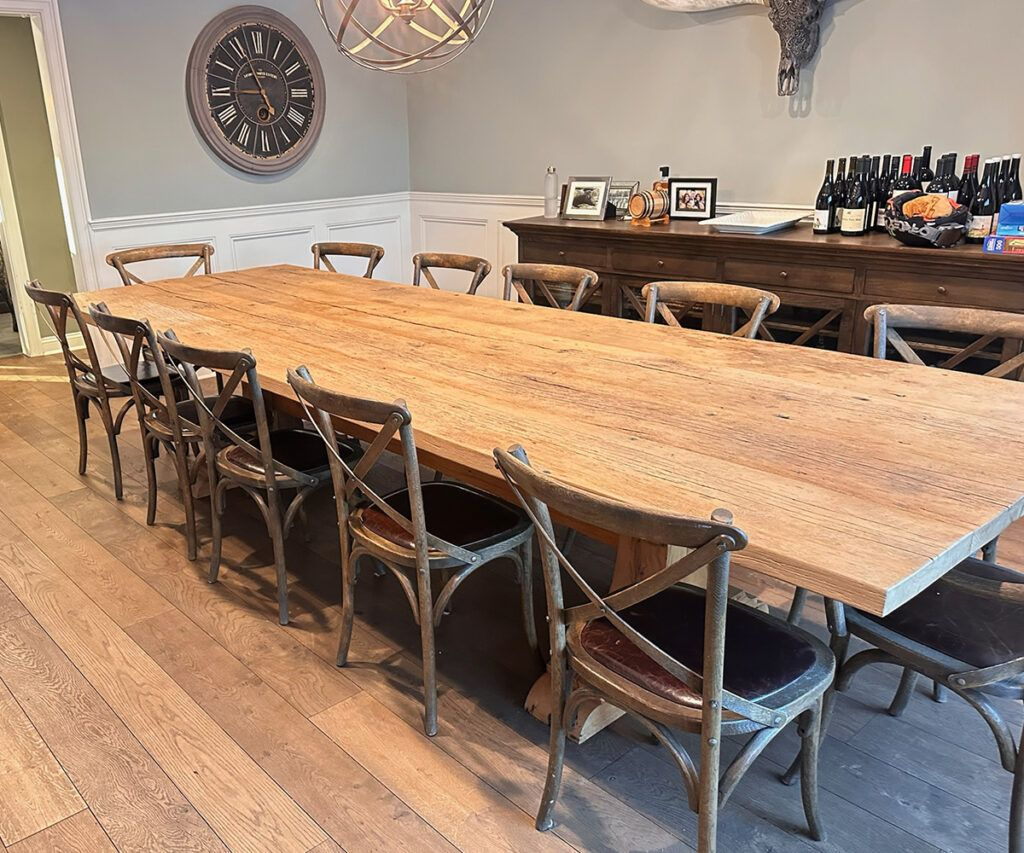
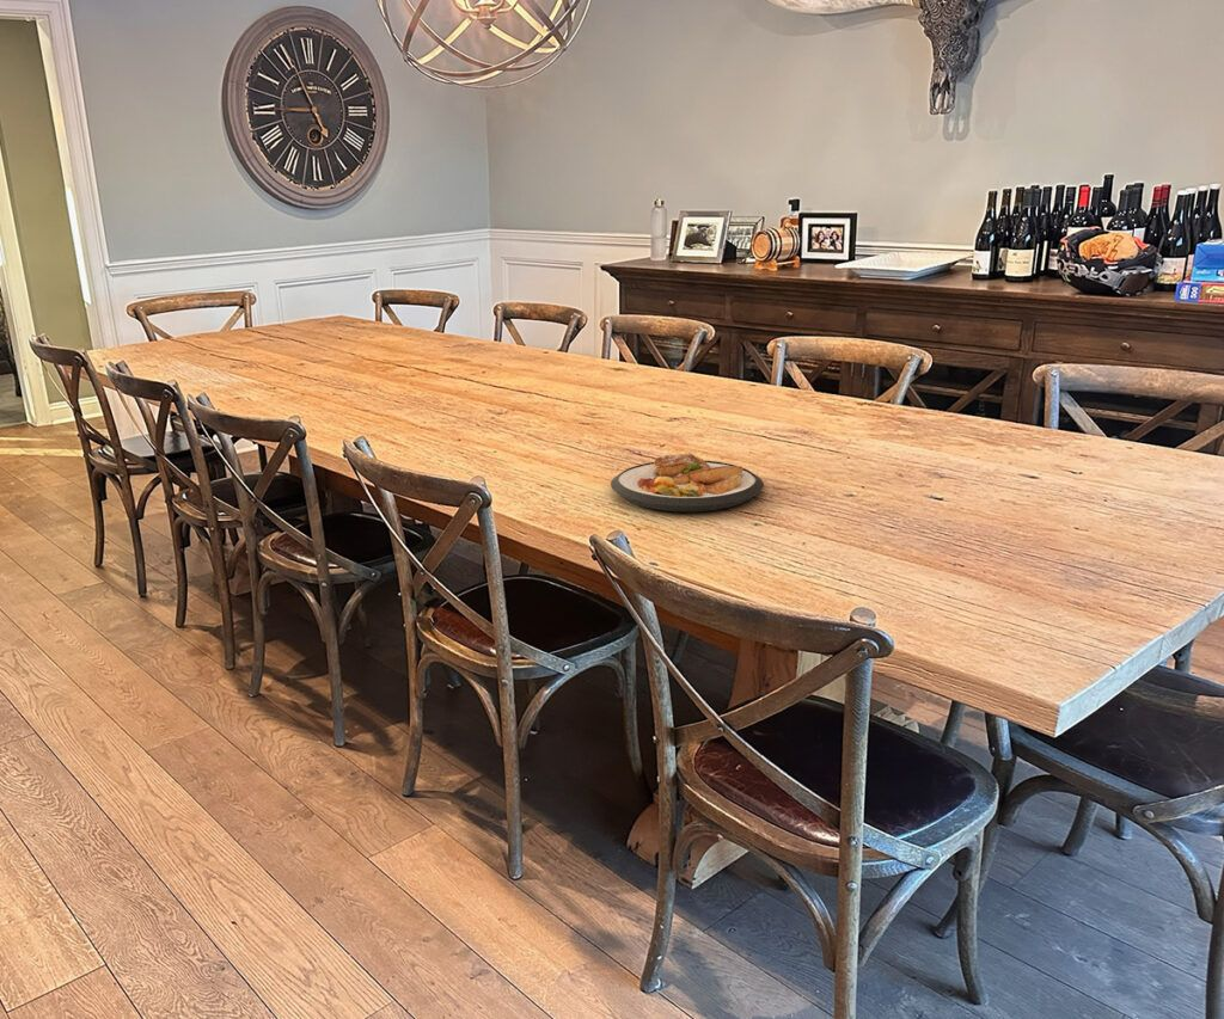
+ plate (686, 478)
